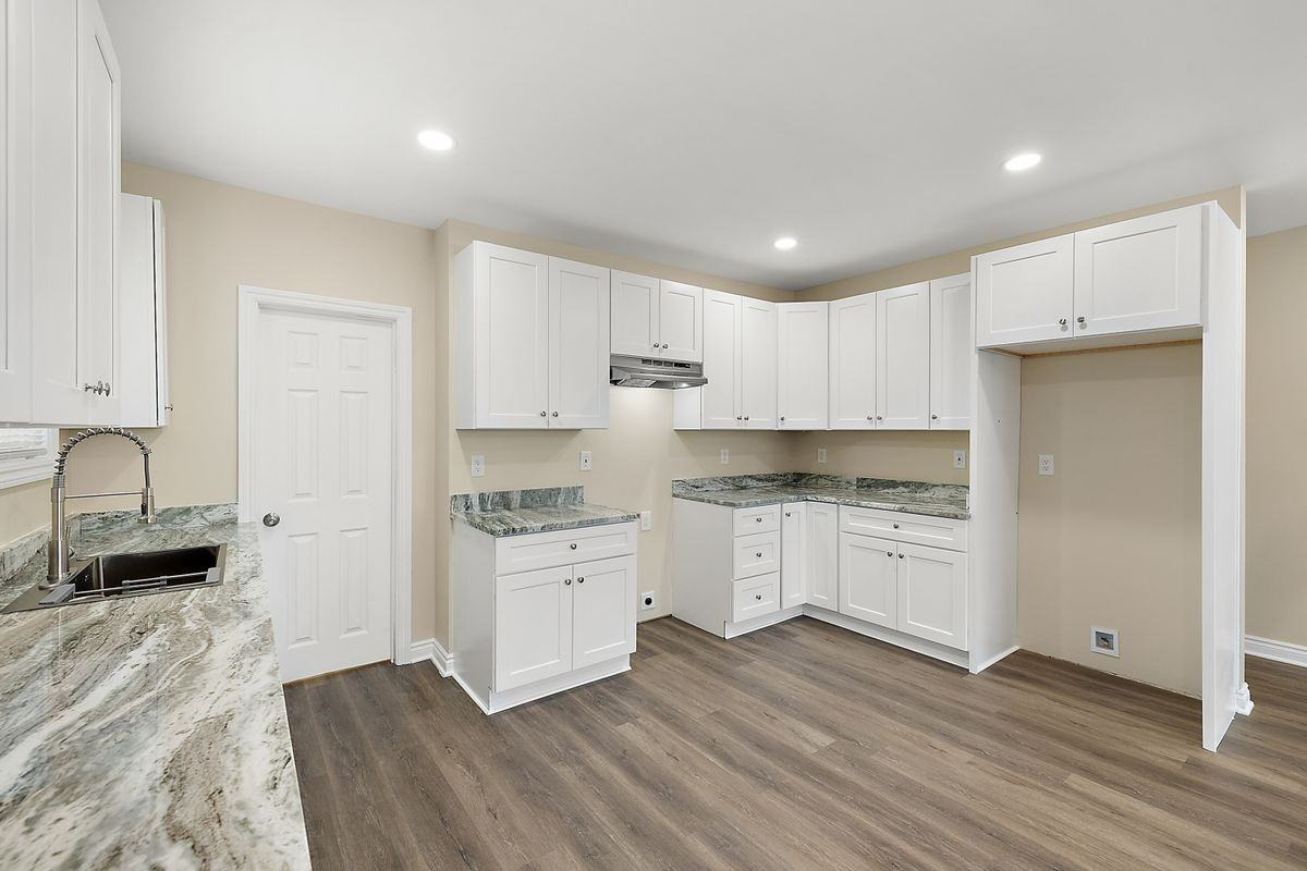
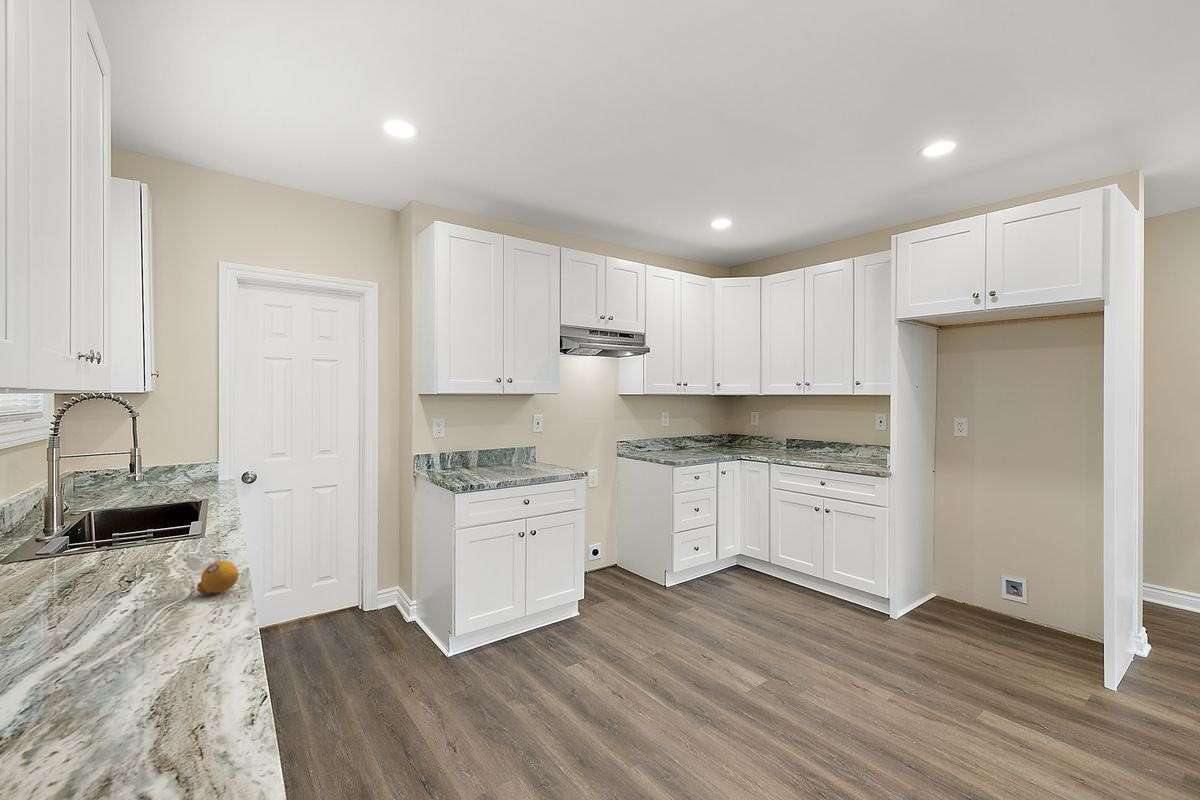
+ lemon (219, 576)
